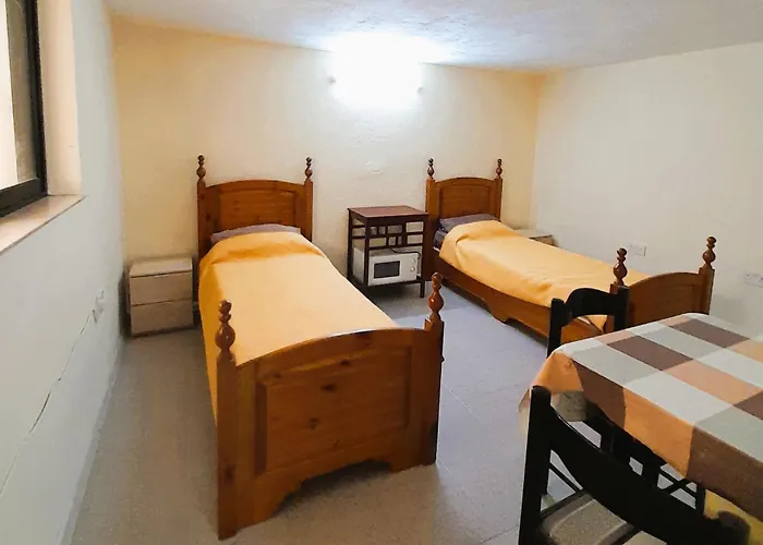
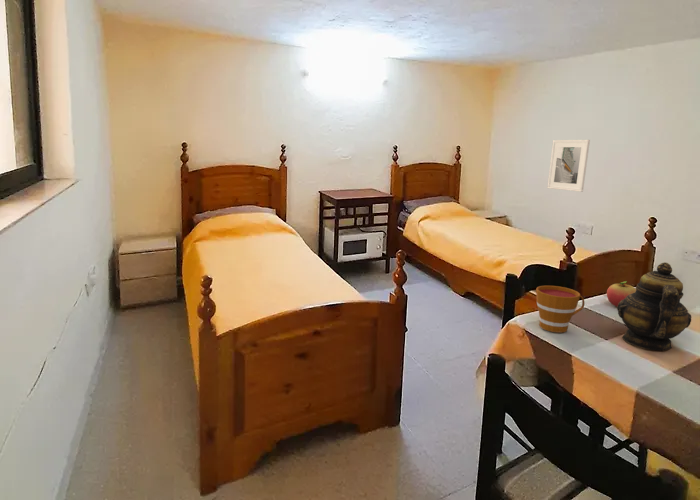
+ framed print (567, 165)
+ cup (559, 309)
+ fruit (622, 292)
+ teapot (655, 303)
